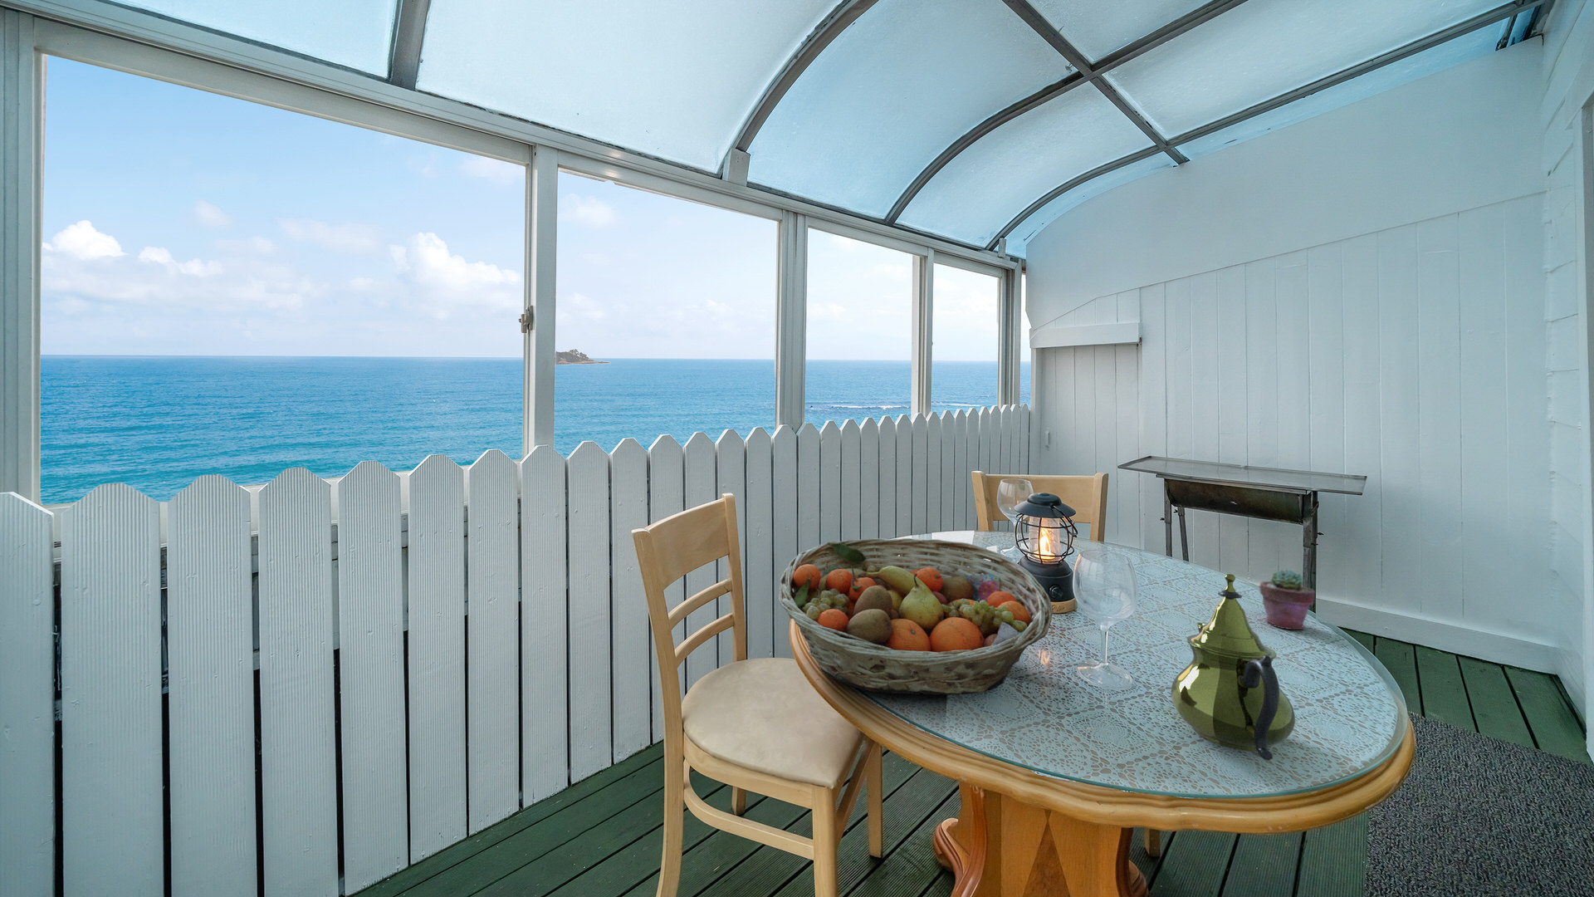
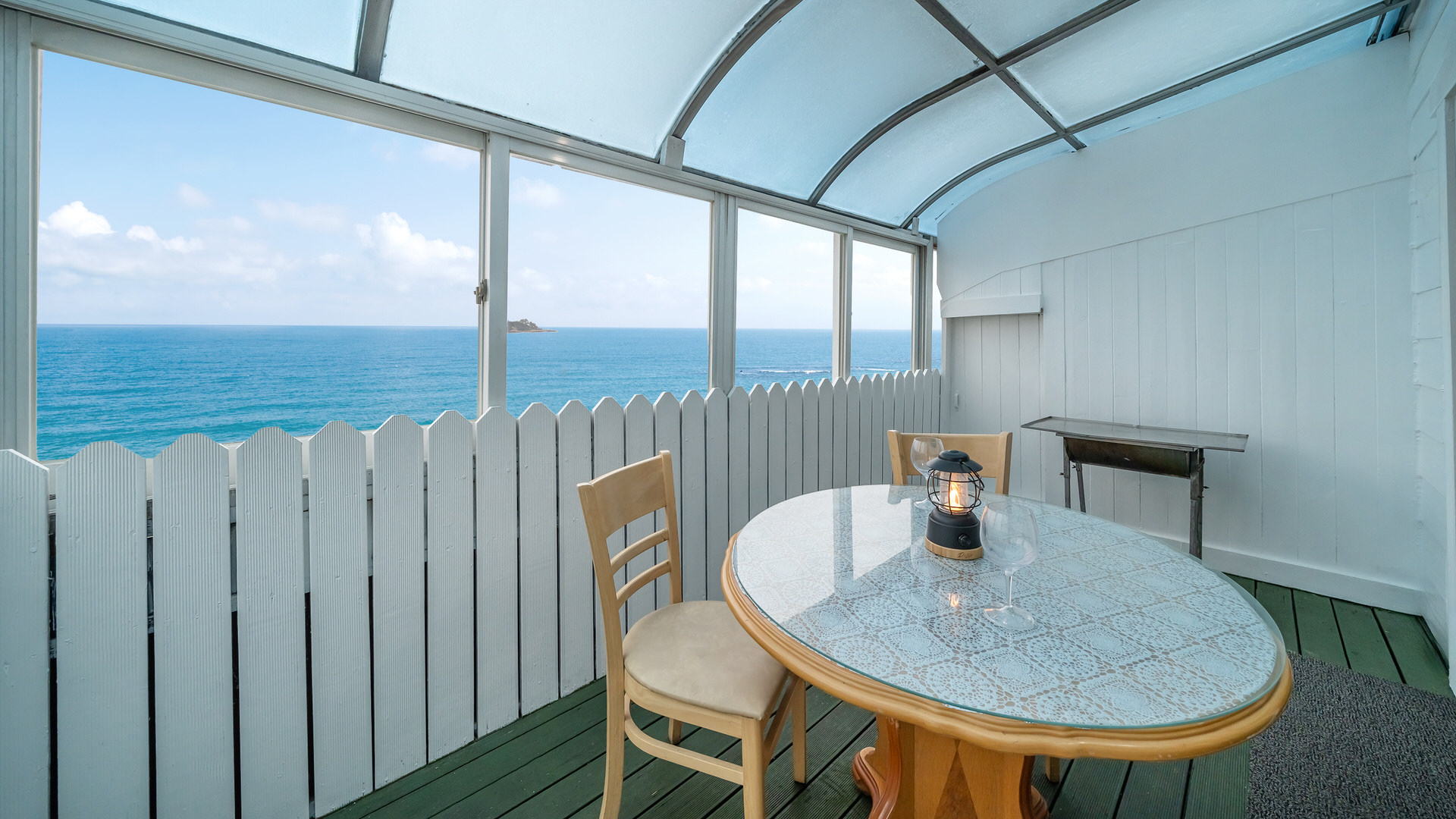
- teapot (1232, 655)
- potted succulent (1286, 597)
- fruit basket (909, 607)
